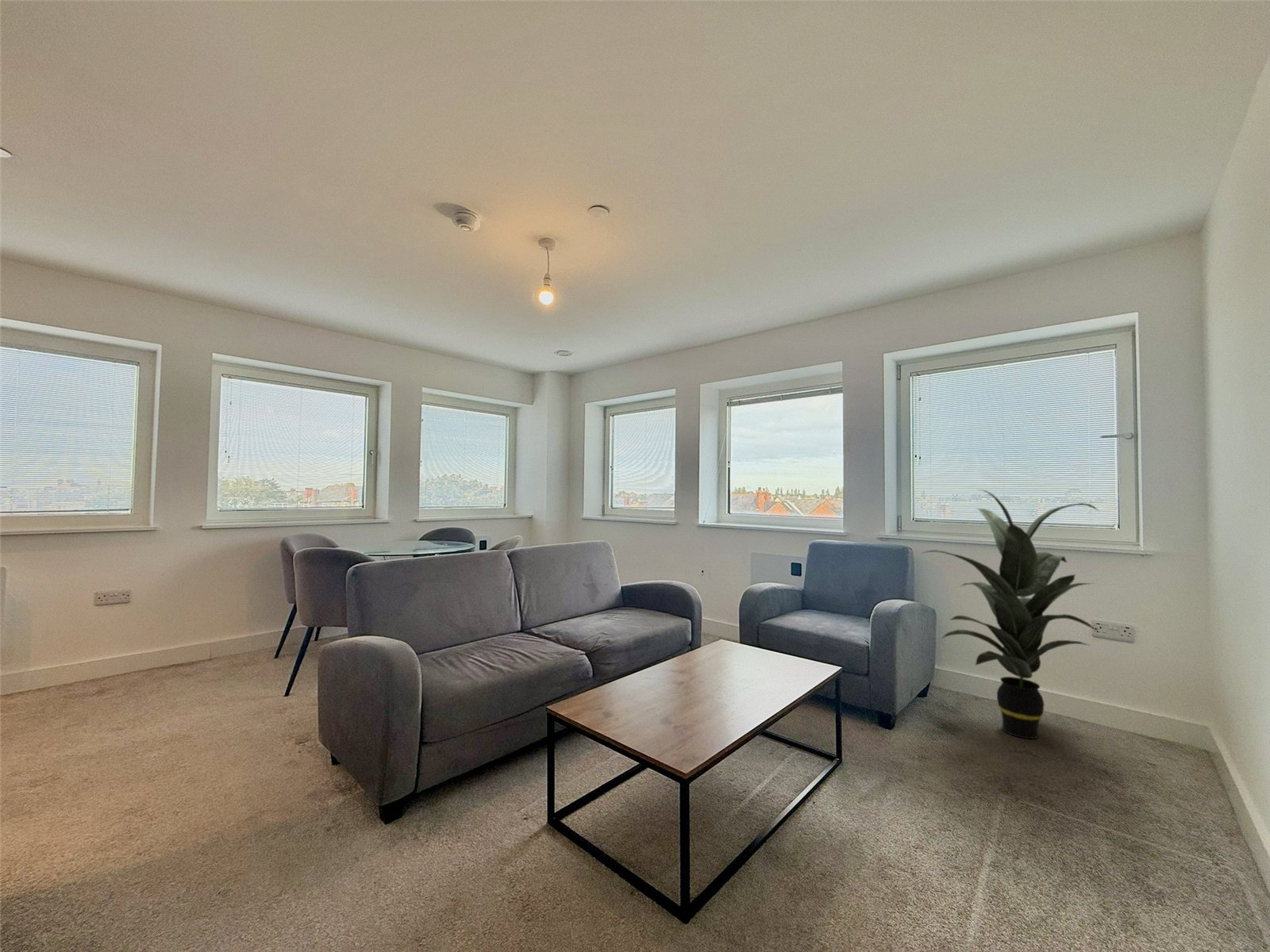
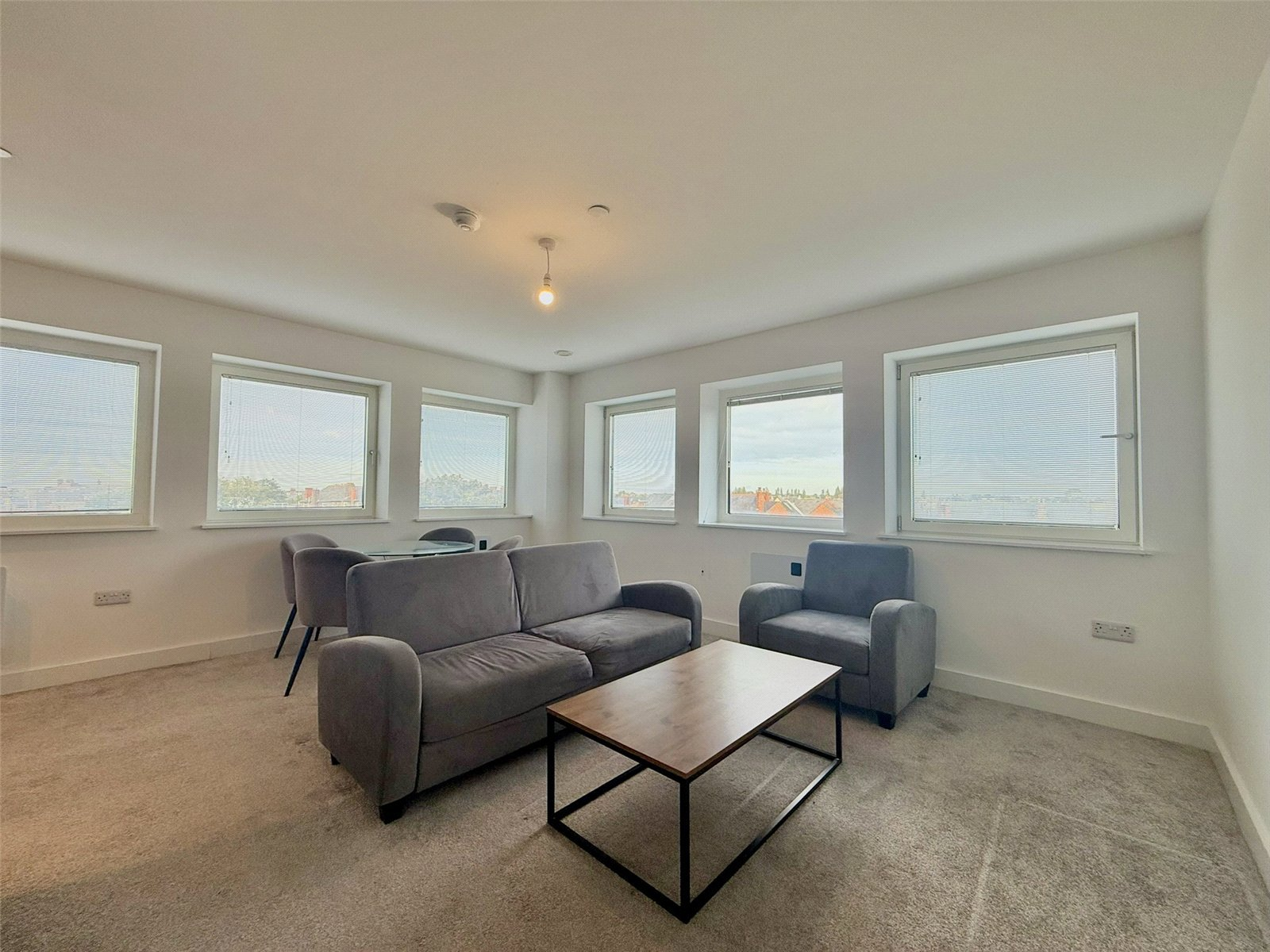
- indoor plant (1010, 608)
